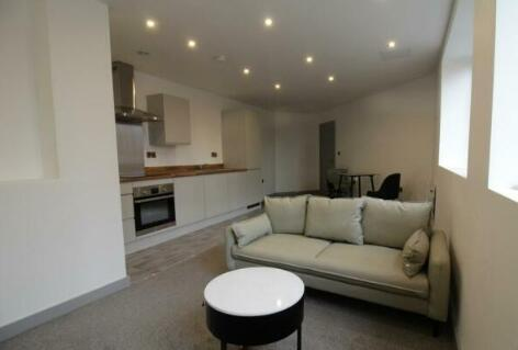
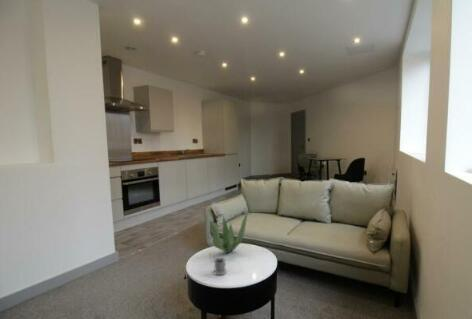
+ plant (227, 233)
+ tea glass holder (217, 262)
